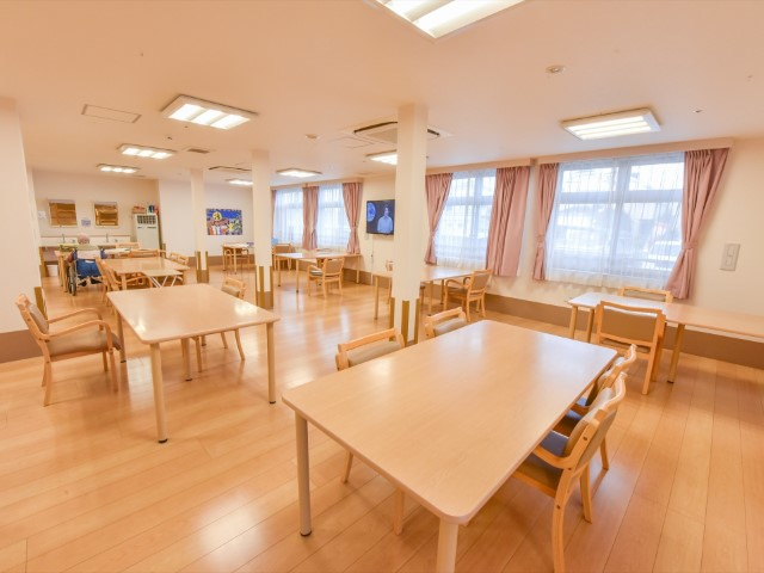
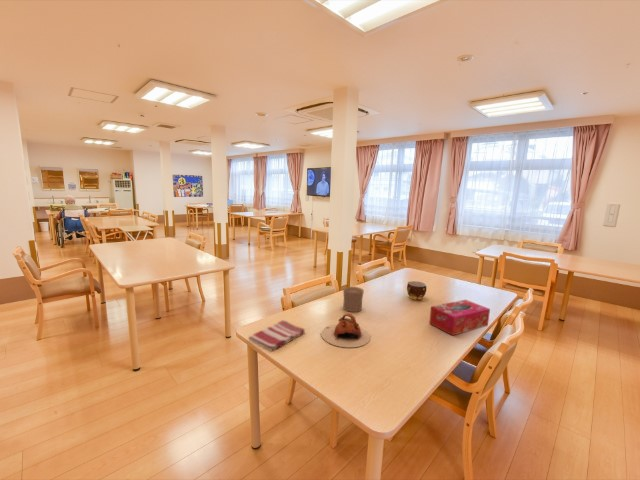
+ dish towel (277, 333)
+ cup (353, 299)
+ cup (416, 291)
+ tissue box (459, 316)
+ teapot (346, 324)
